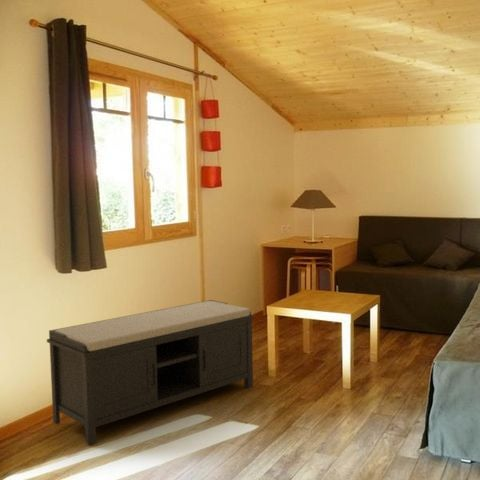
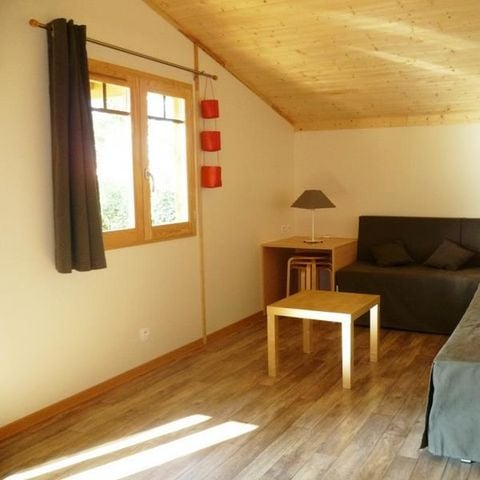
- bench (158, 361)
